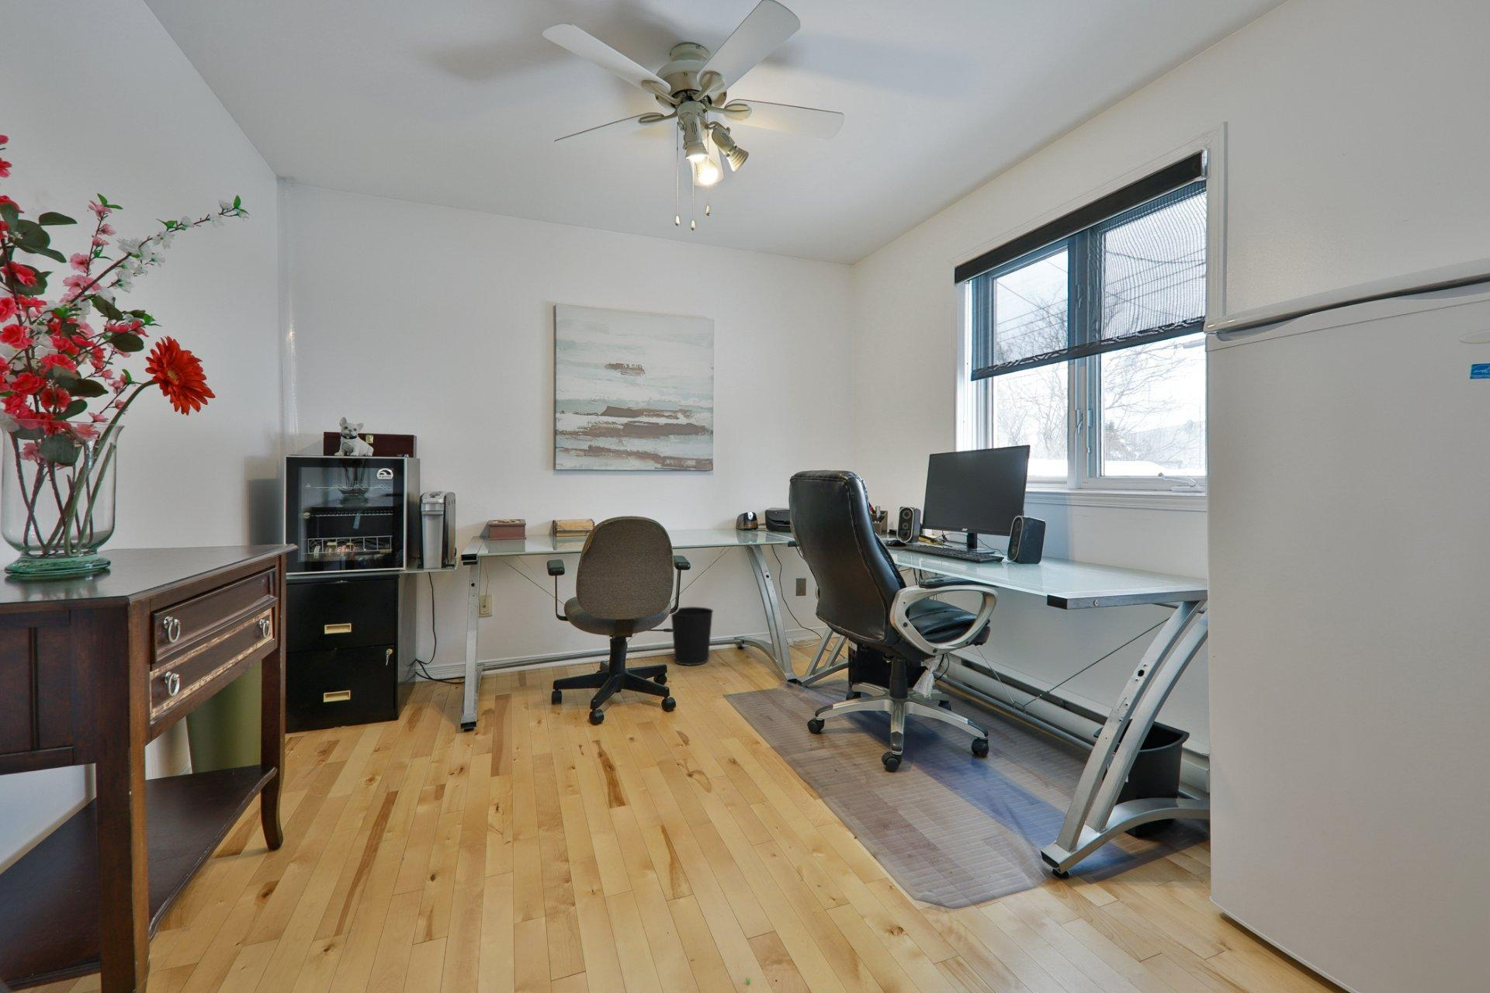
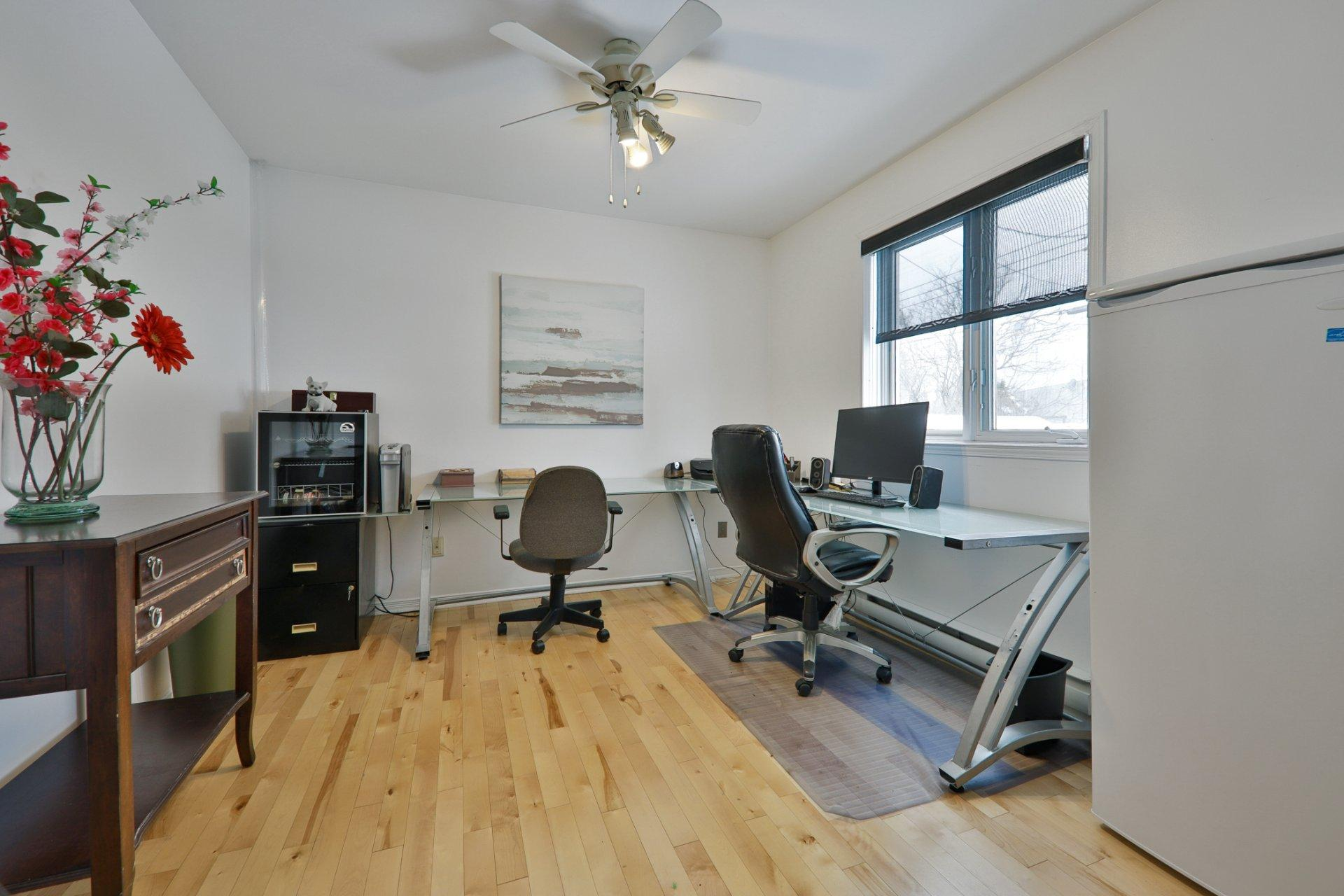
- wastebasket (692, 635)
